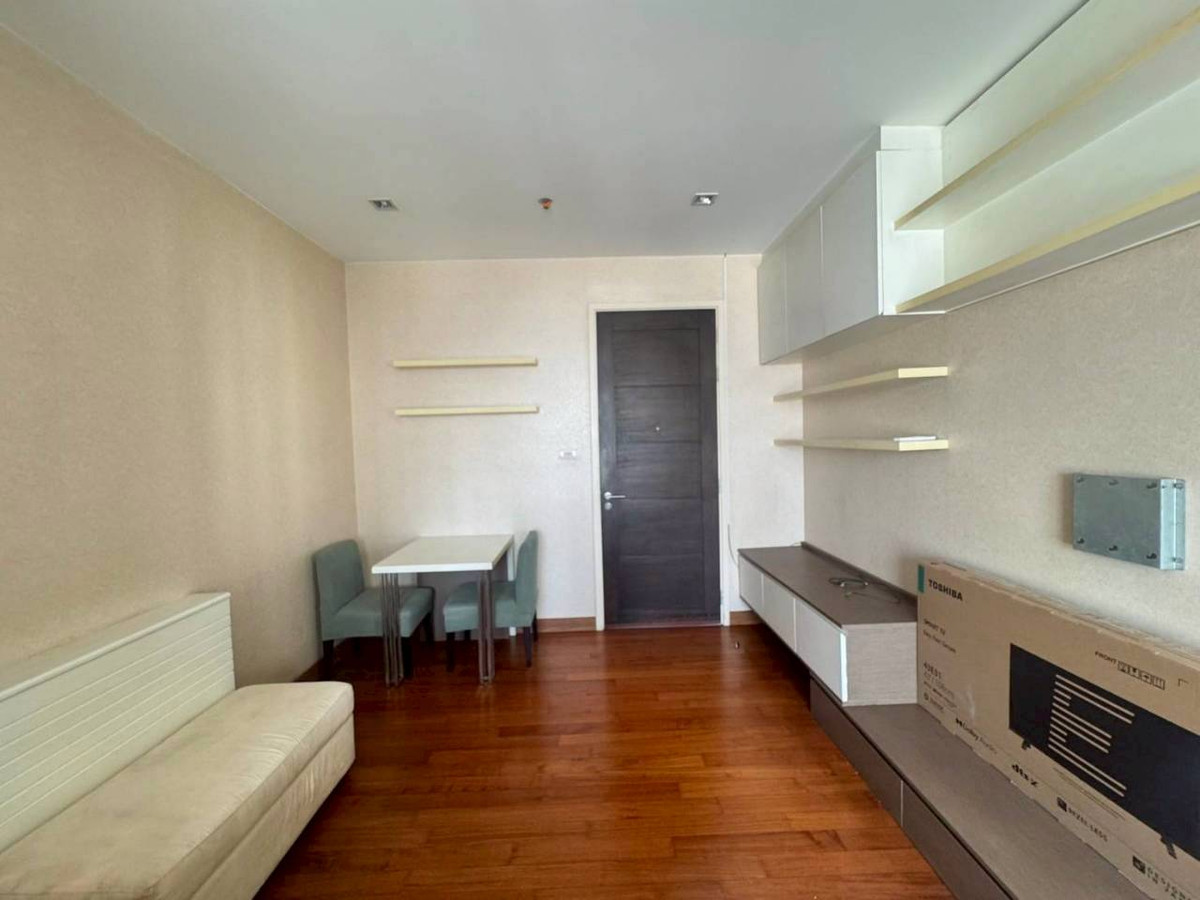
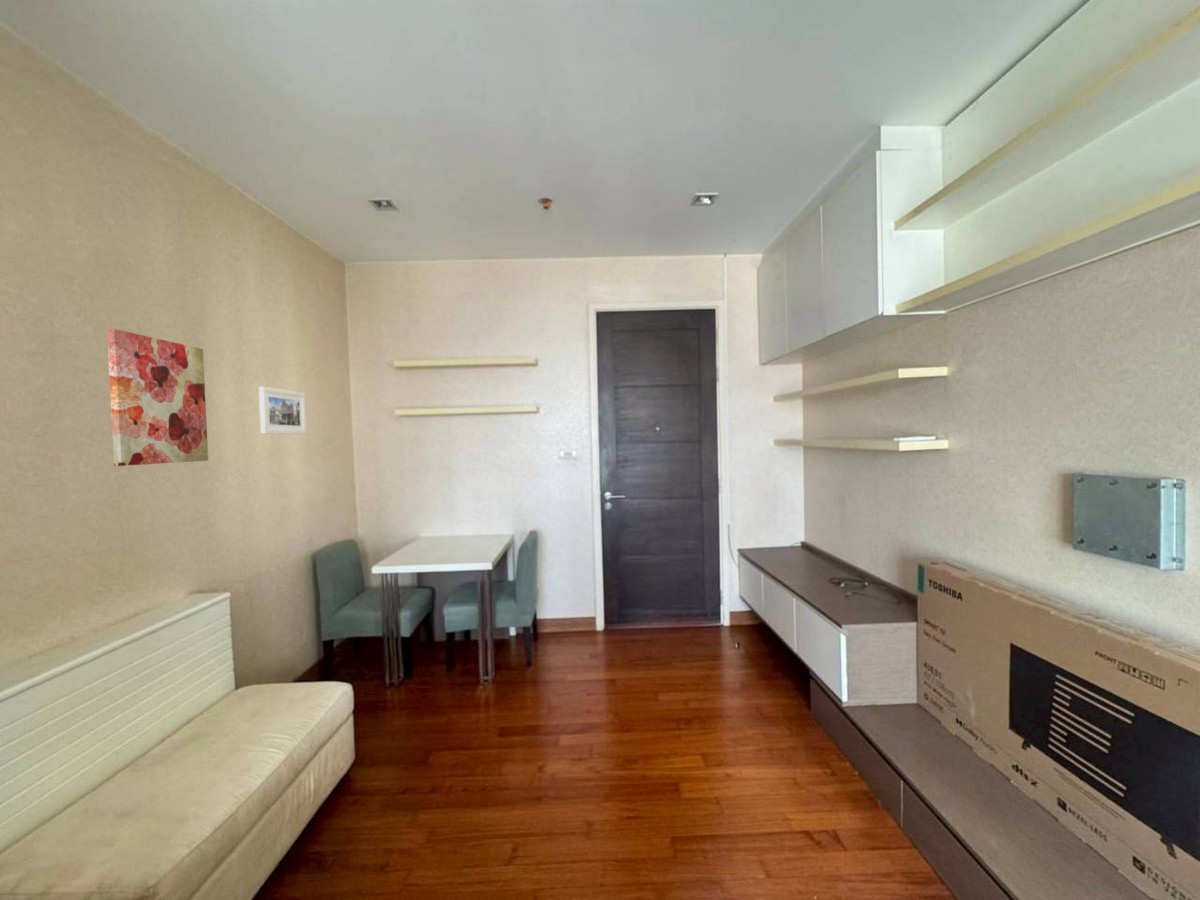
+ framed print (284, 411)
+ wall art (162, 401)
